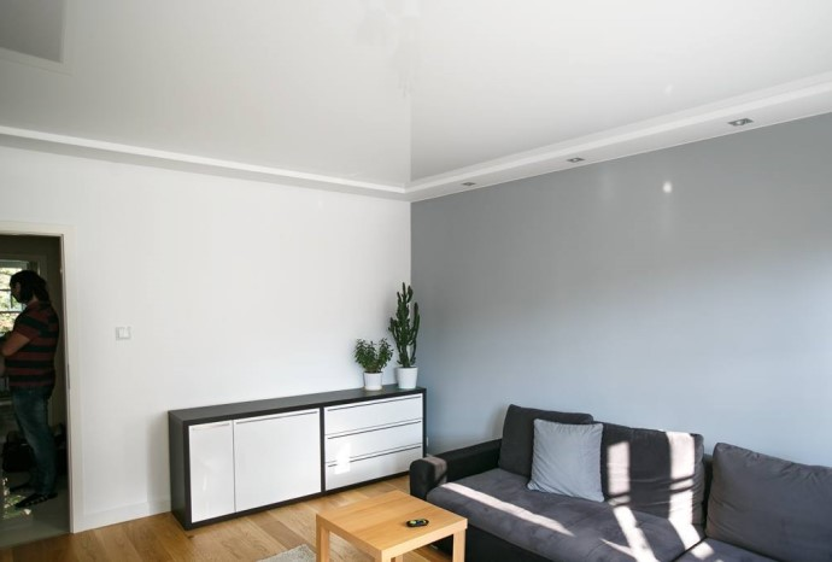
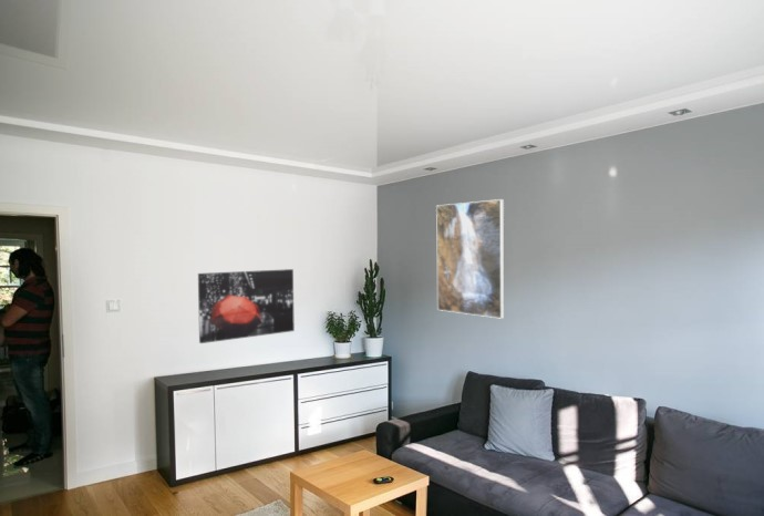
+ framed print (467, 258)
+ wall art (248, 303)
